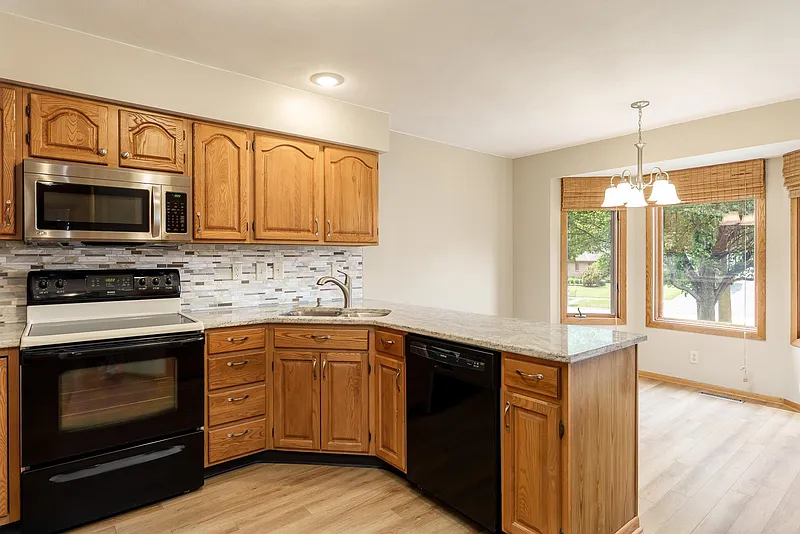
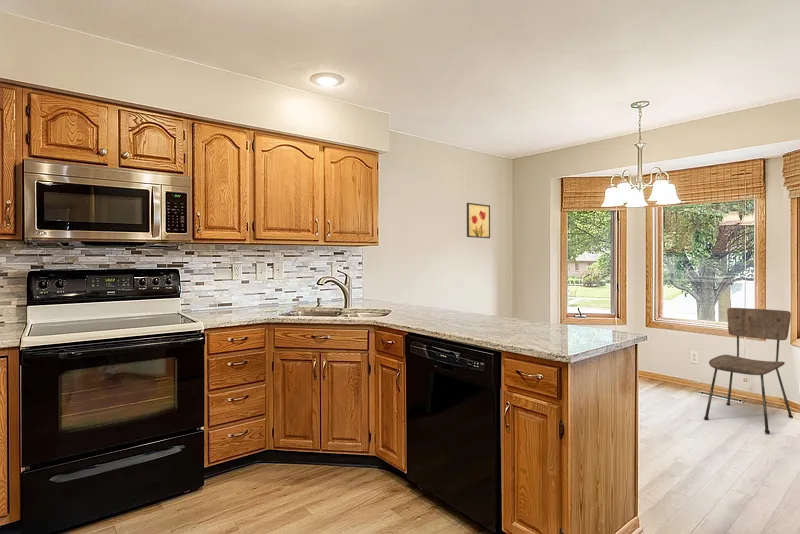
+ wall art (478, 220)
+ dining chair (747, 364)
